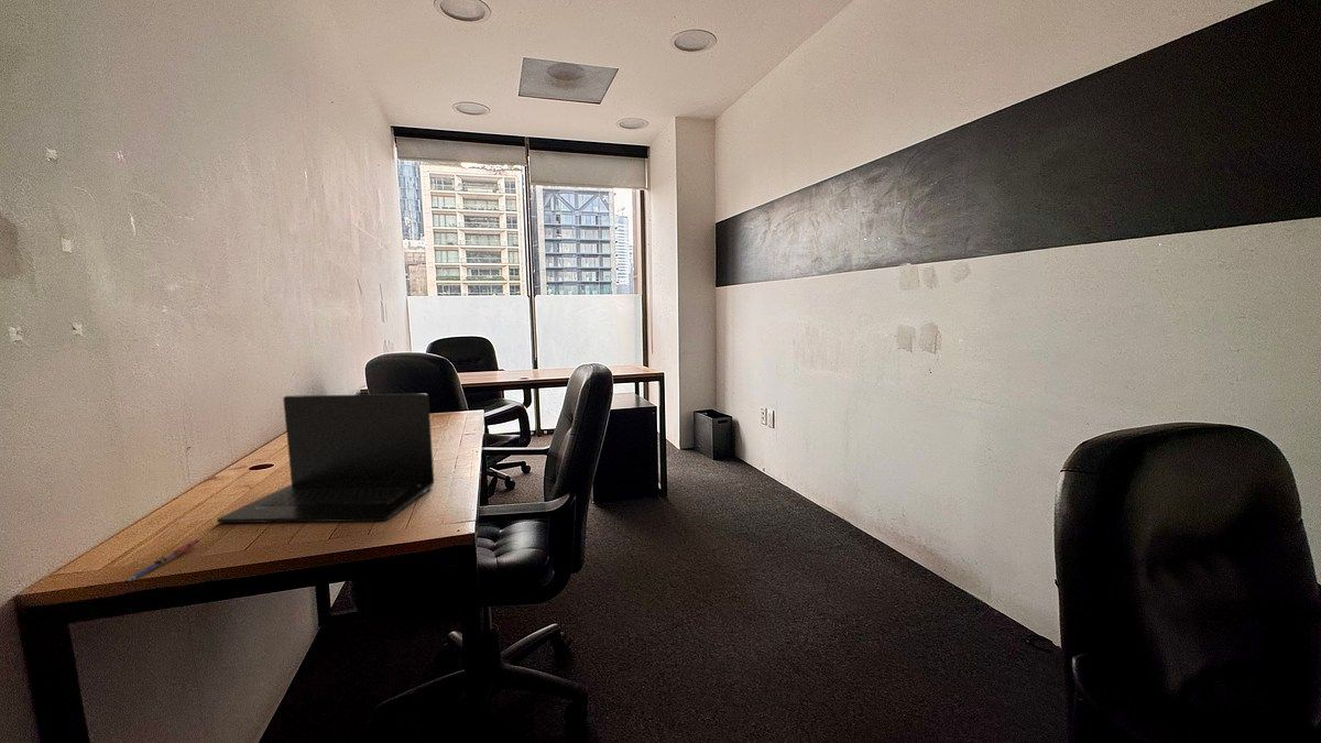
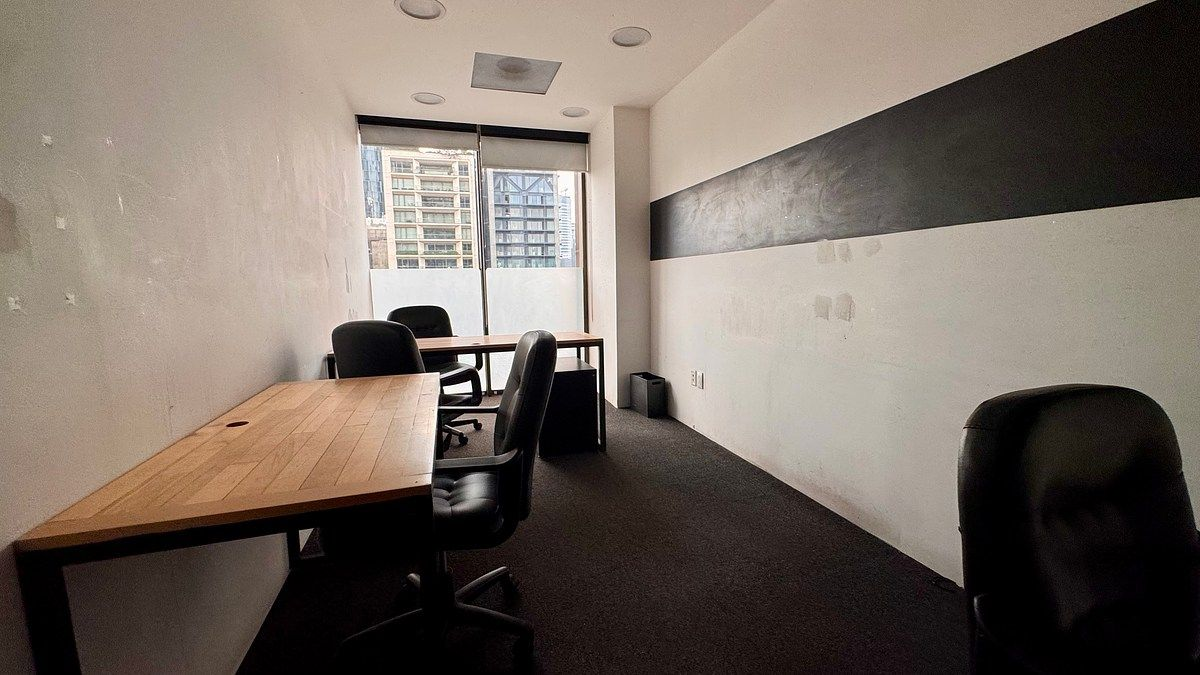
- laptop (330, 454)
- pen (164, 558)
